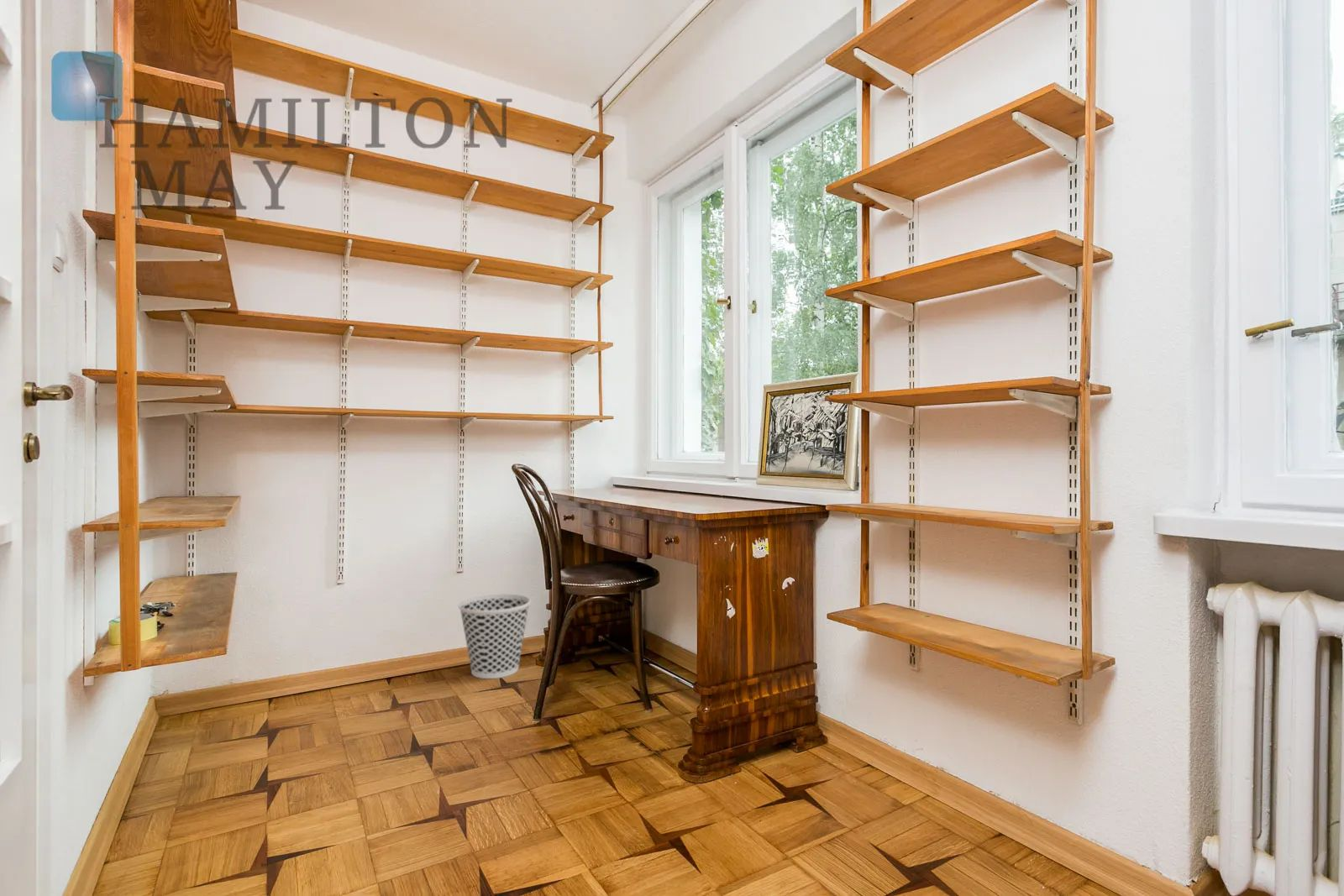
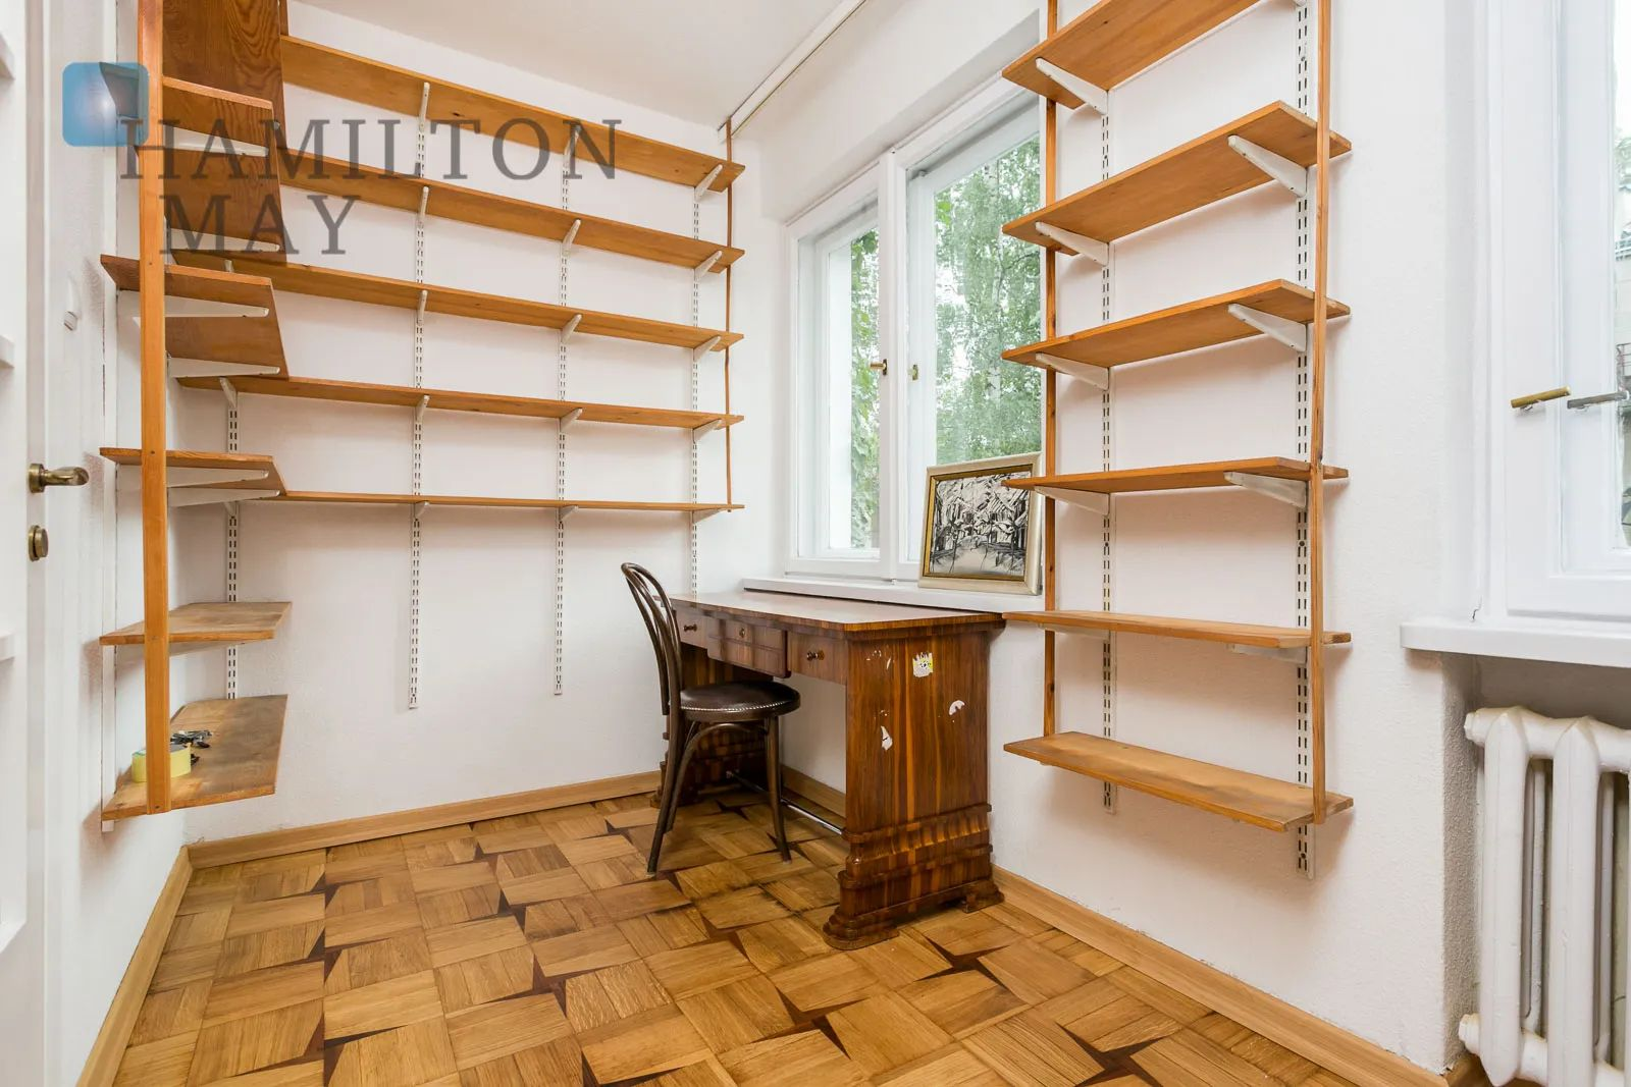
- wastebasket (495, 636)
